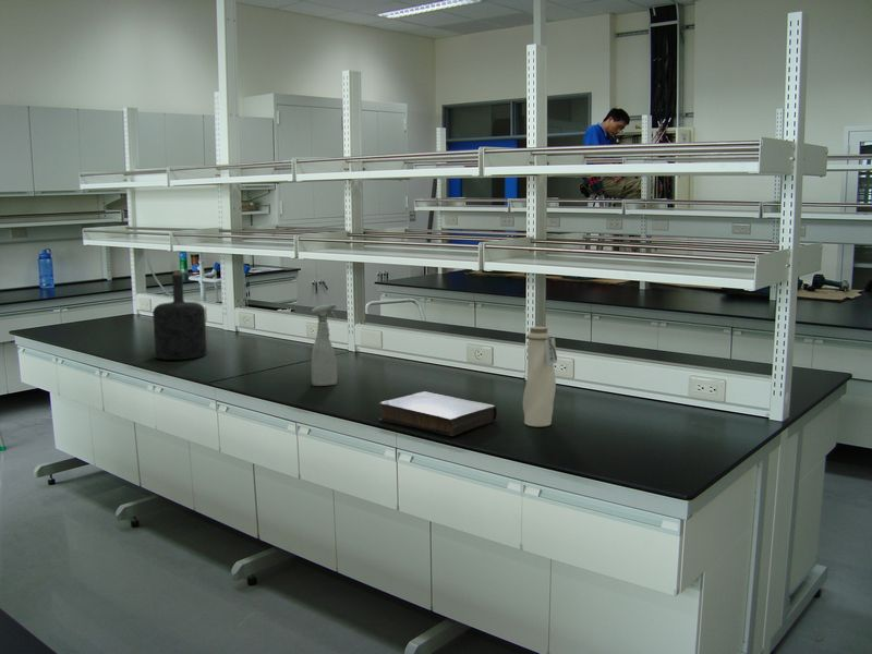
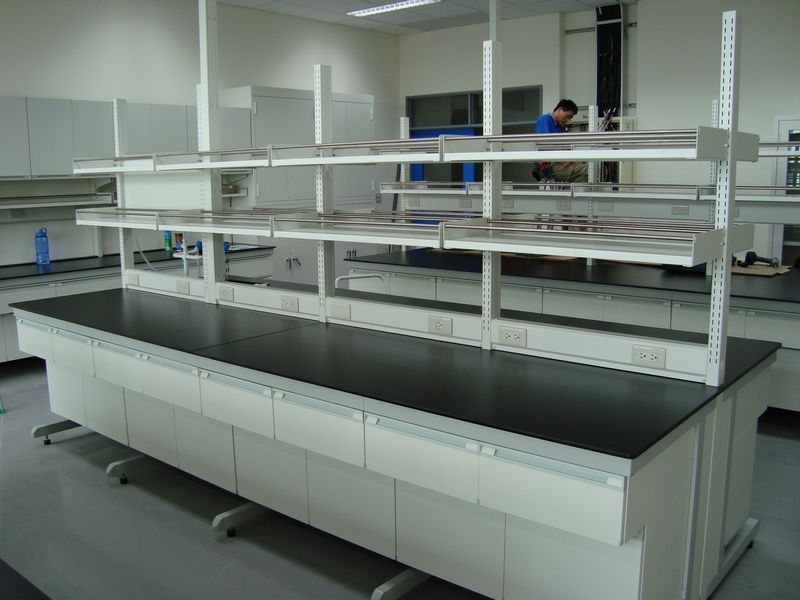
- bottle (179, 314)
- book (437, 411)
- water bottle (541, 376)
- spray bottle (323, 344)
